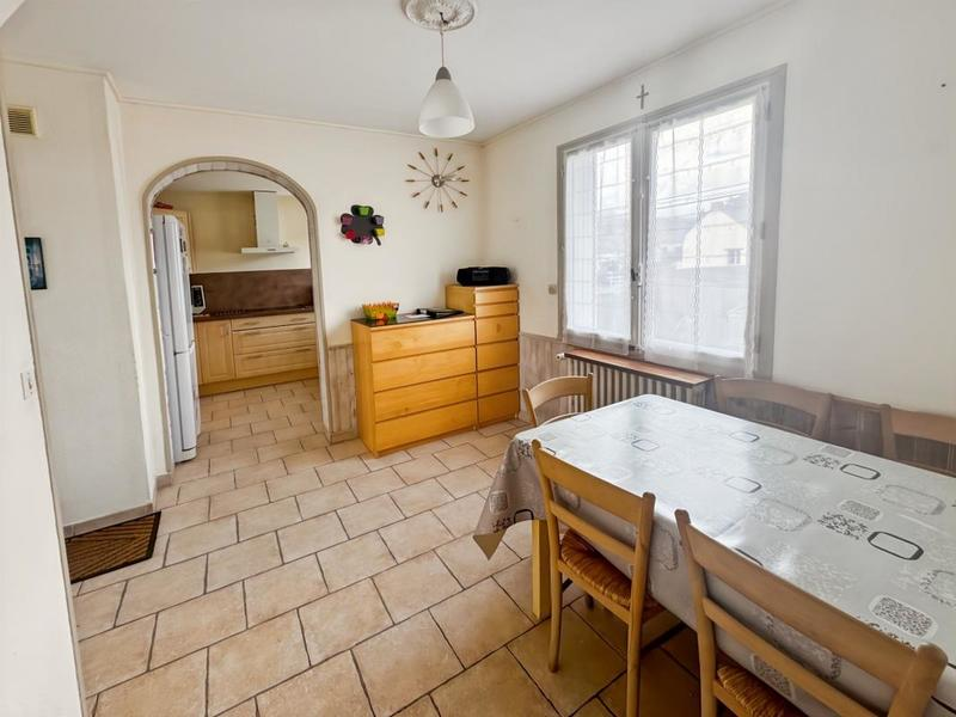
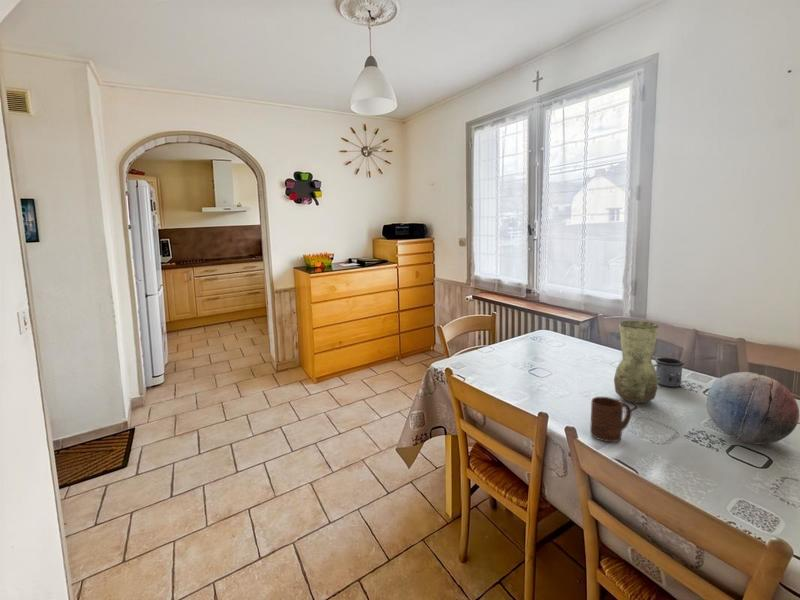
+ mug (665, 372)
+ decorative orb (749, 407)
+ vase (636, 362)
+ cup (609, 418)
